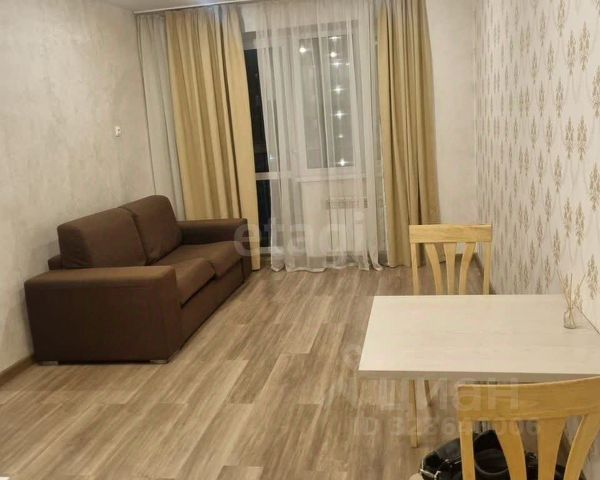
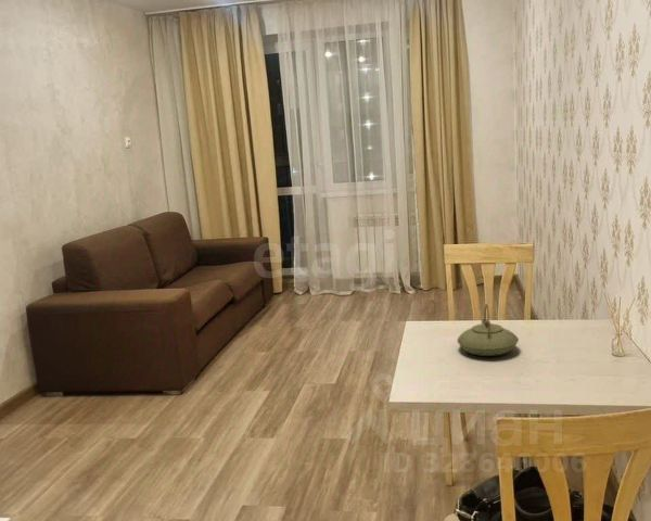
+ teapot (486, 326)
